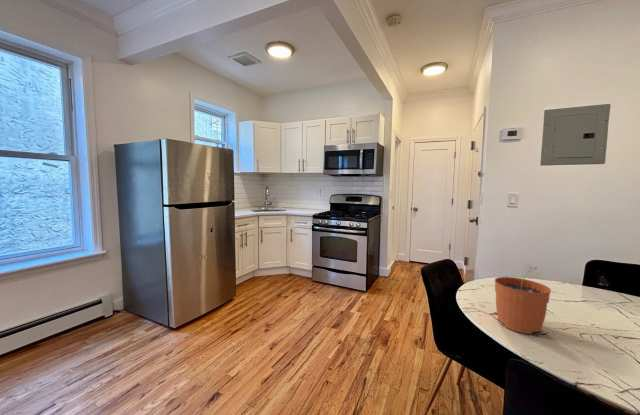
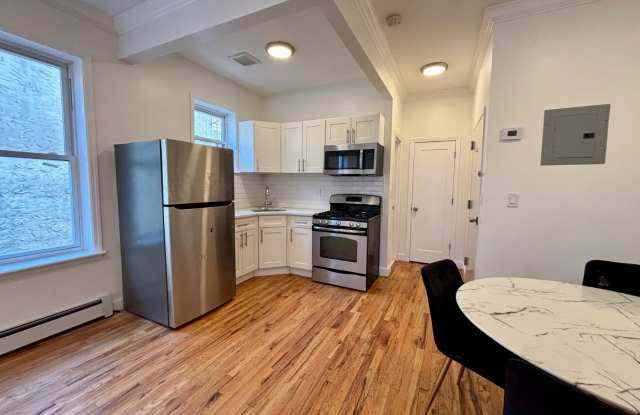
- plant pot (520, 294)
